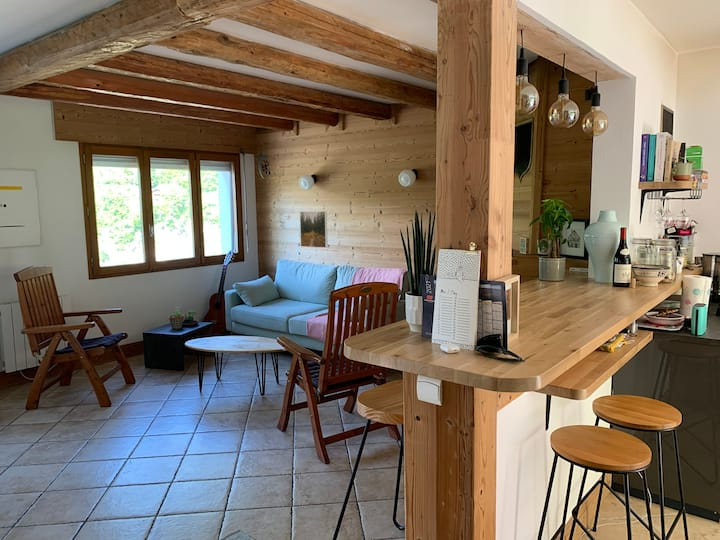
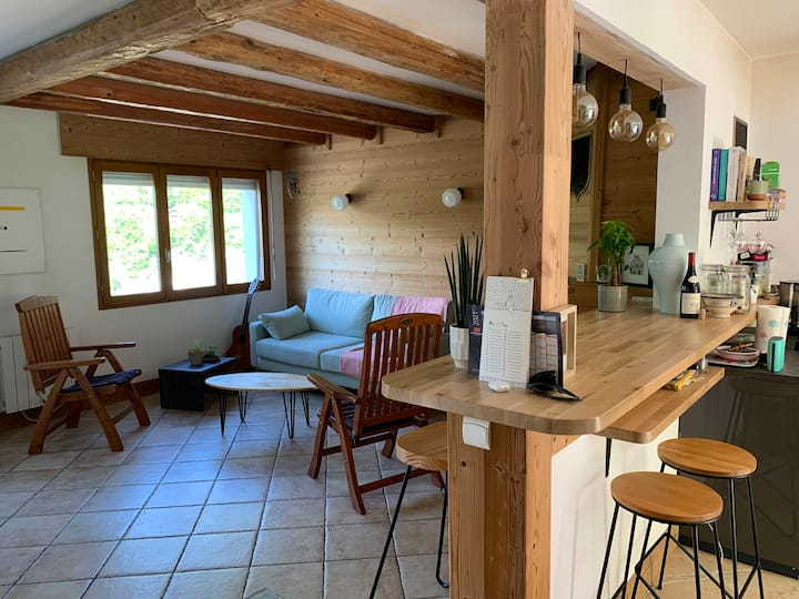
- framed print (313, 229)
